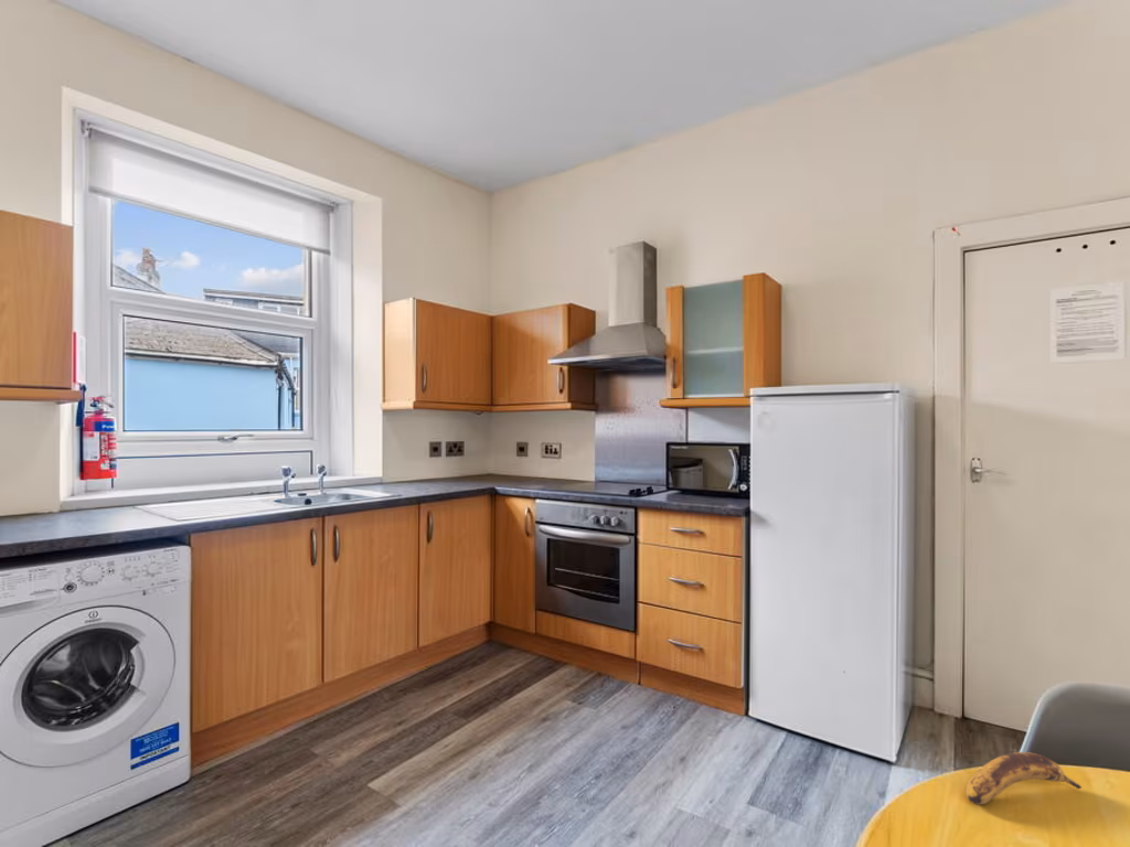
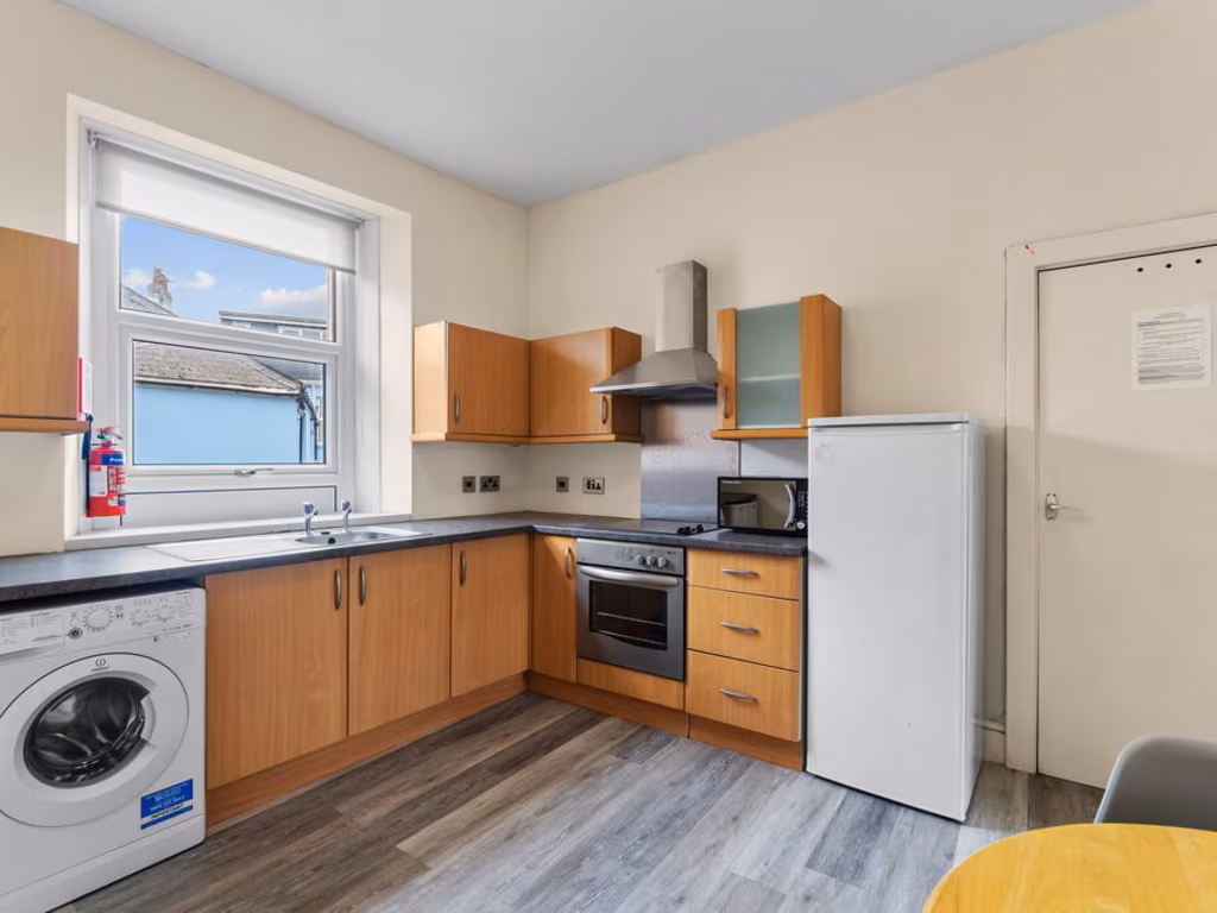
- banana (1013, 775)
